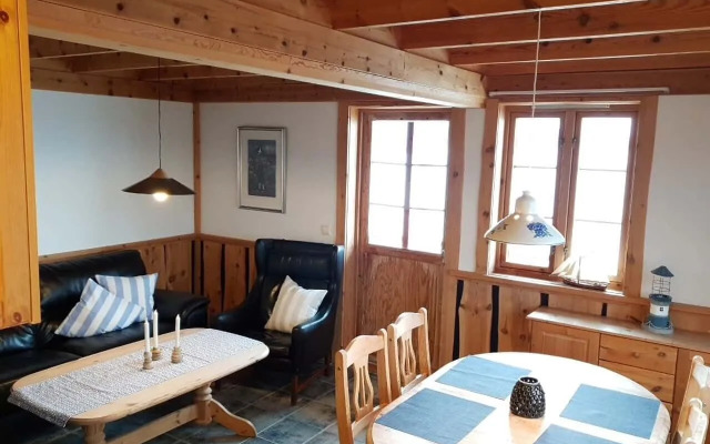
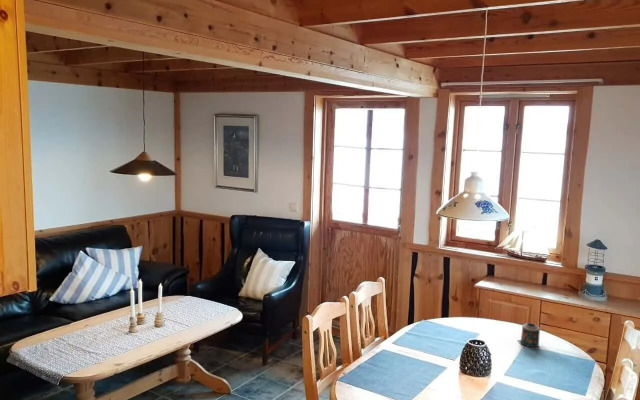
+ candle (528, 333)
